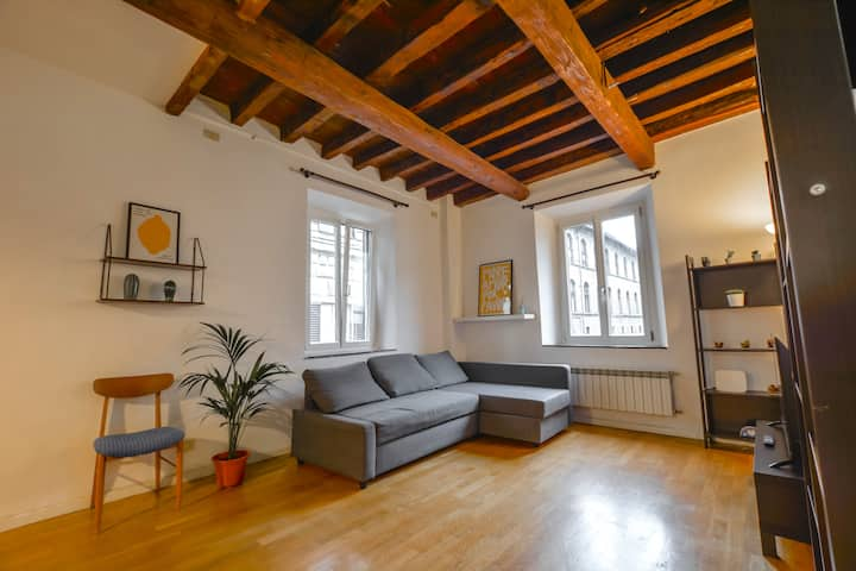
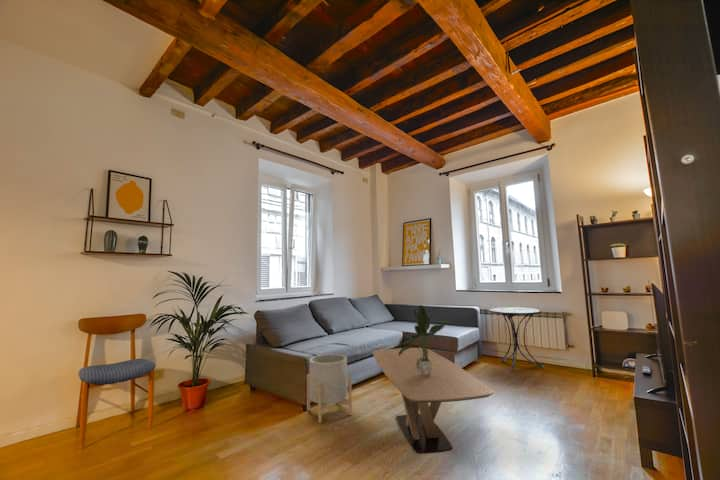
+ planter (328, 385)
+ side table (516, 337)
+ potted plant (421, 338)
+ coffee table (421, 399)
